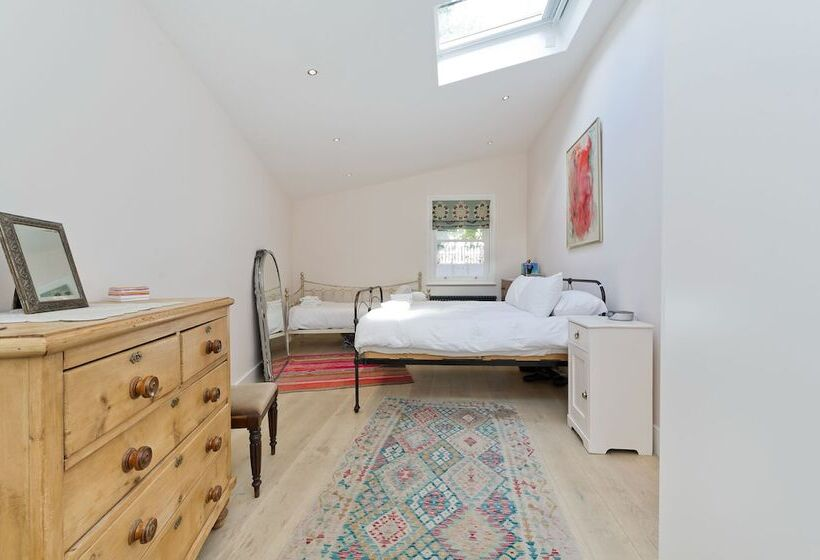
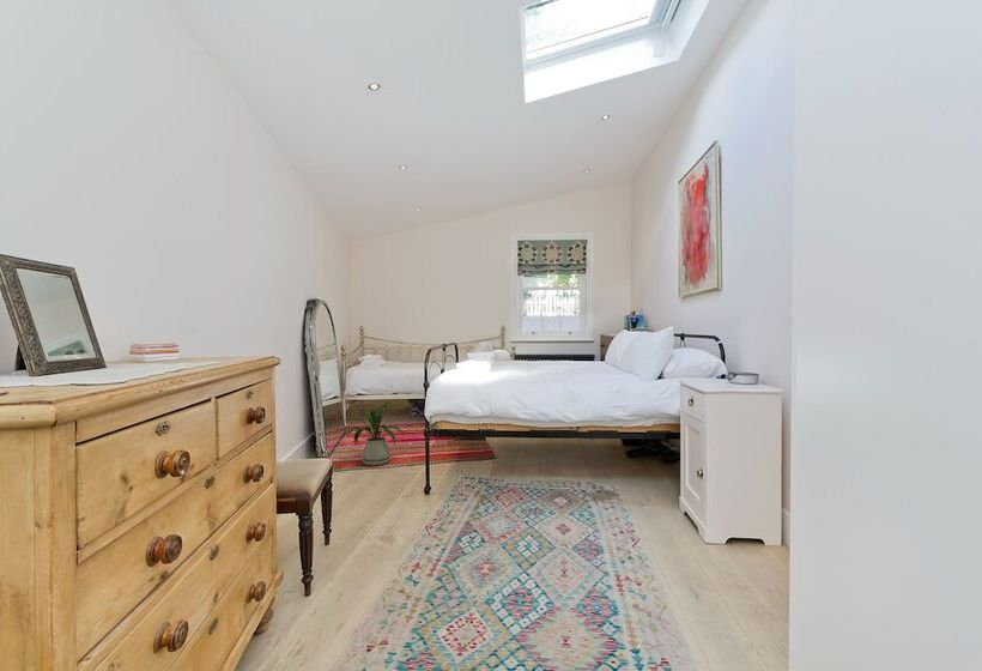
+ house plant (370, 430)
